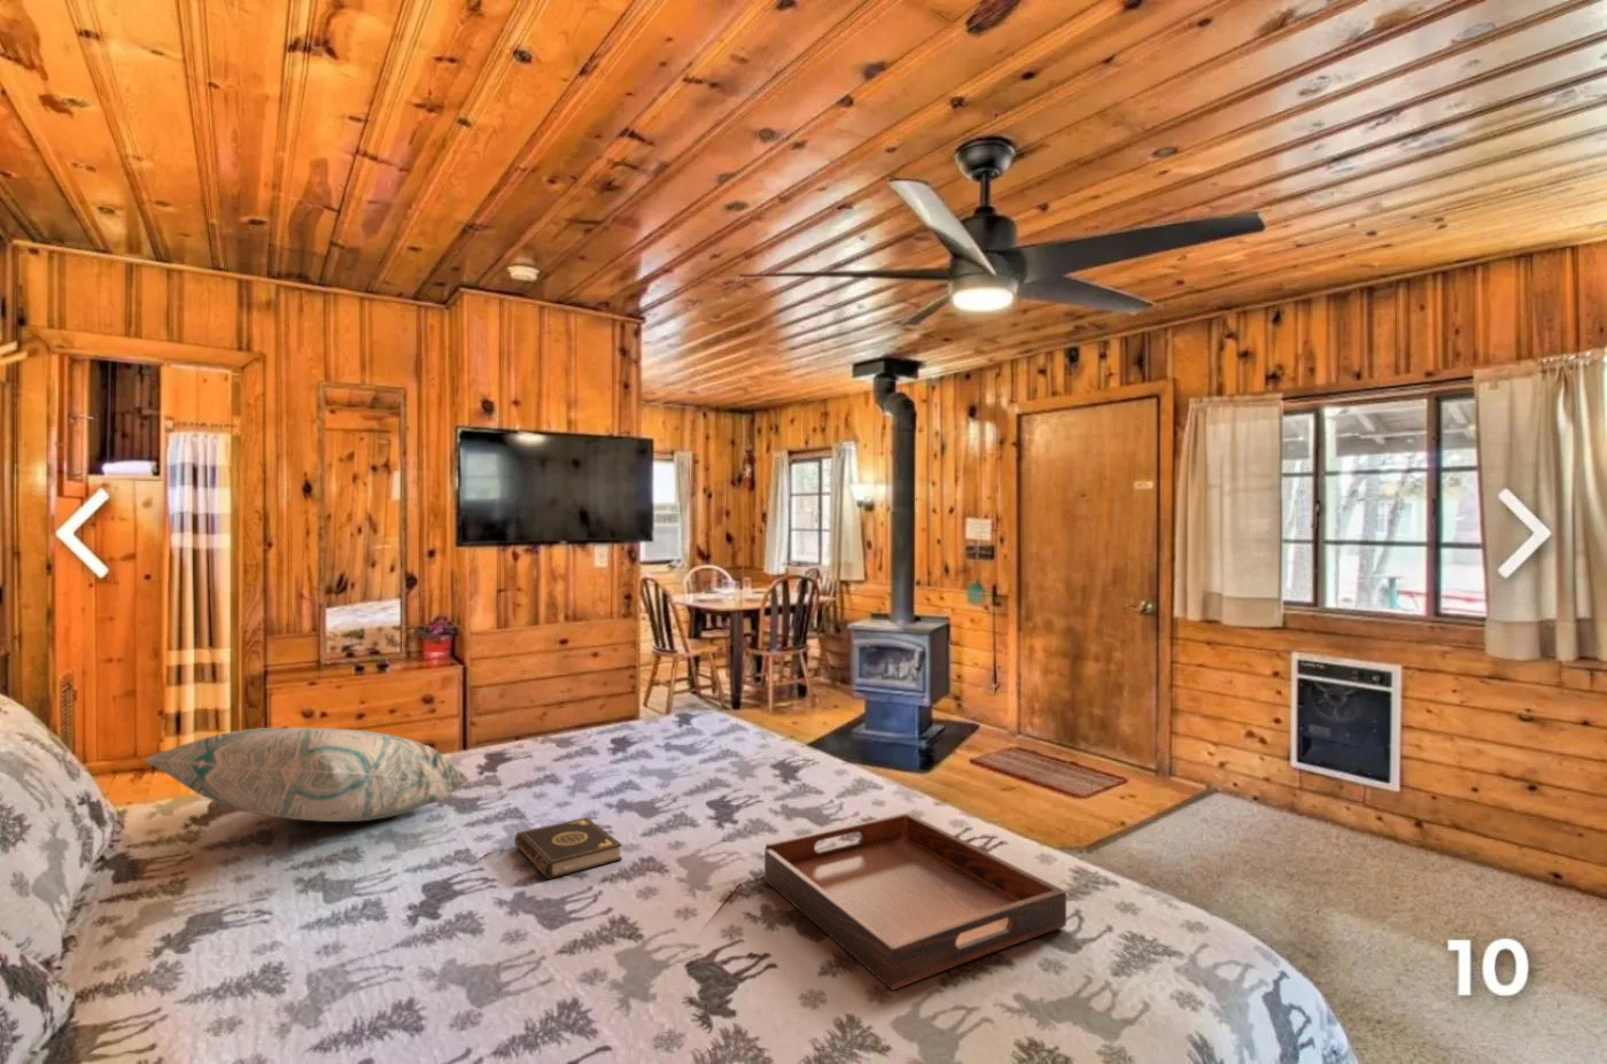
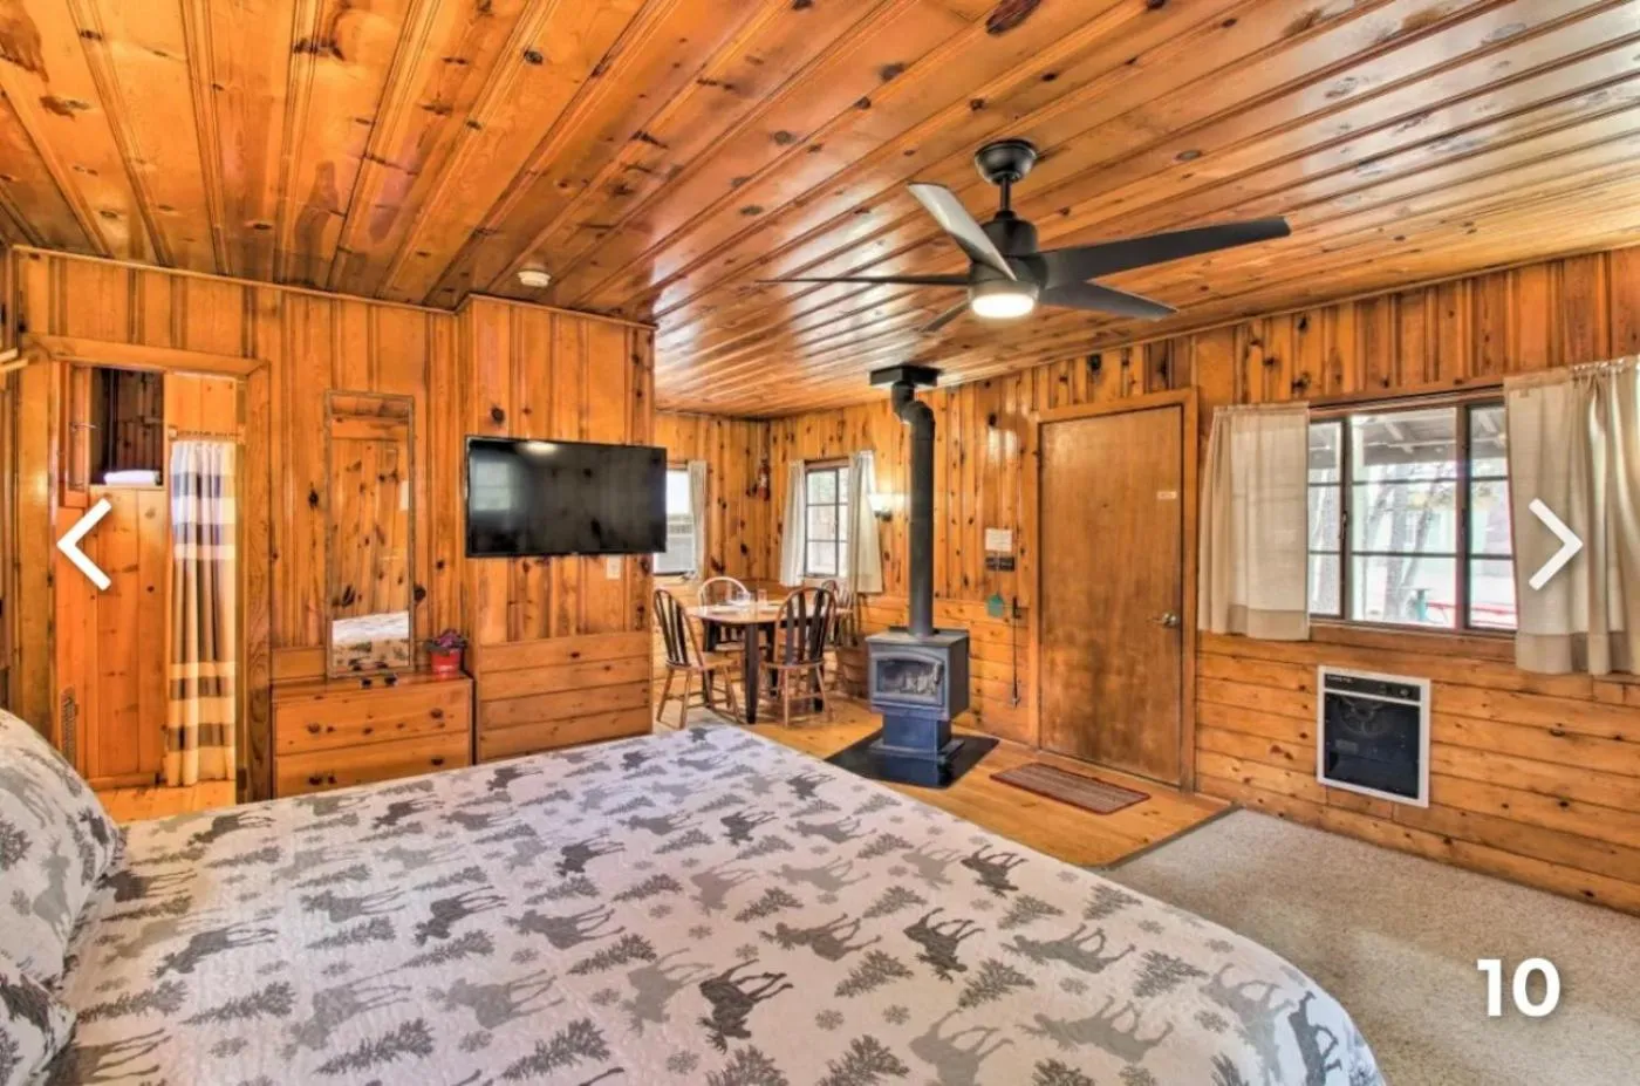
- serving tray (901, 882)
- decorative pillow (317, 775)
- book (567, 846)
